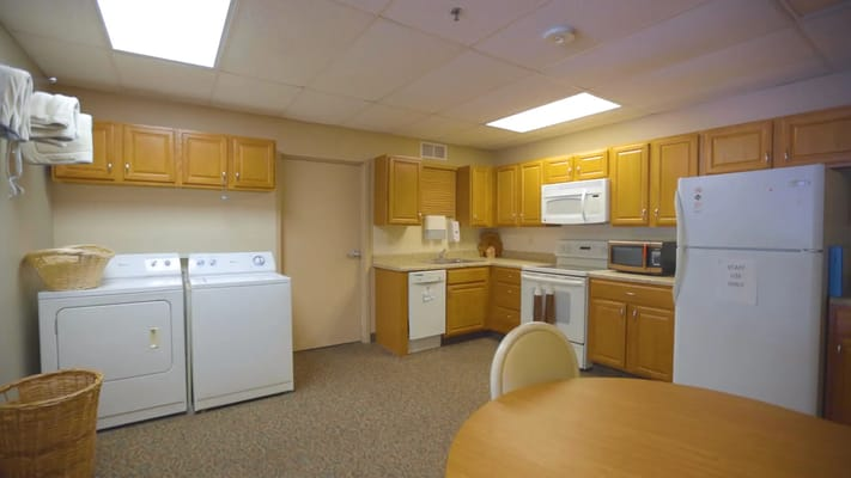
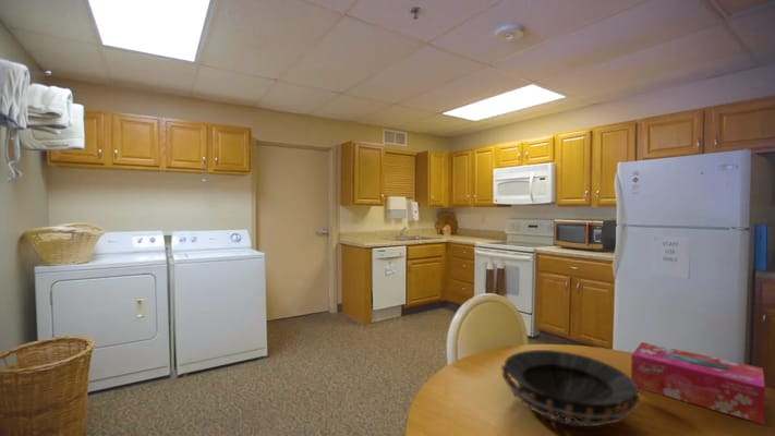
+ tissue box (693, 377)
+ decorative bowl (564, 389)
